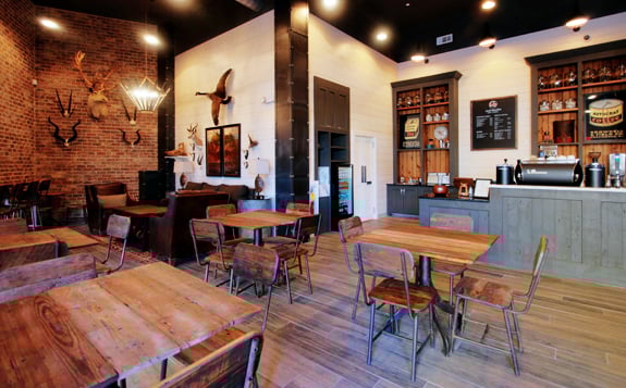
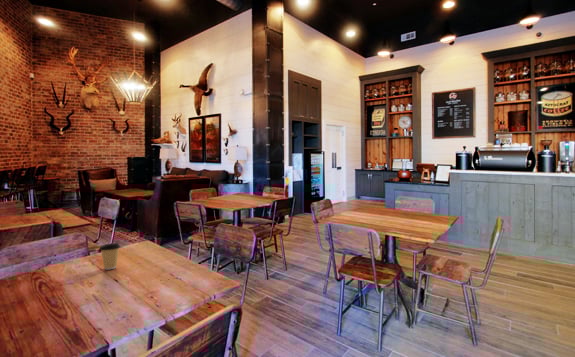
+ coffee cup (110, 256)
